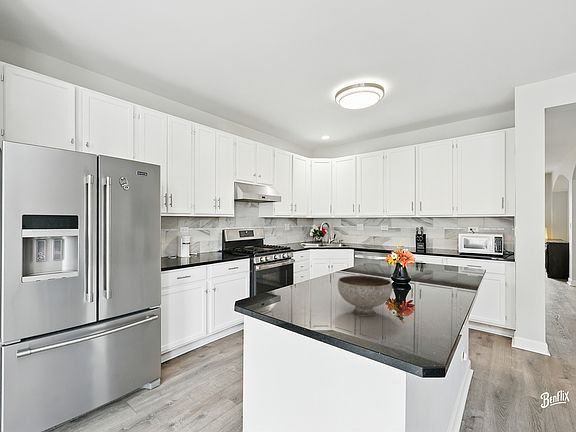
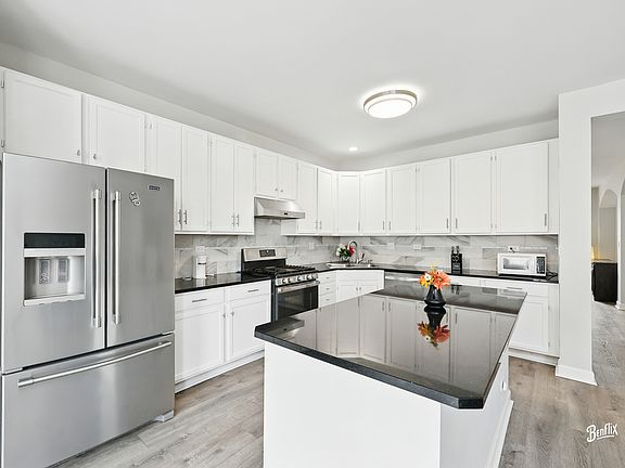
- bowl (364, 296)
